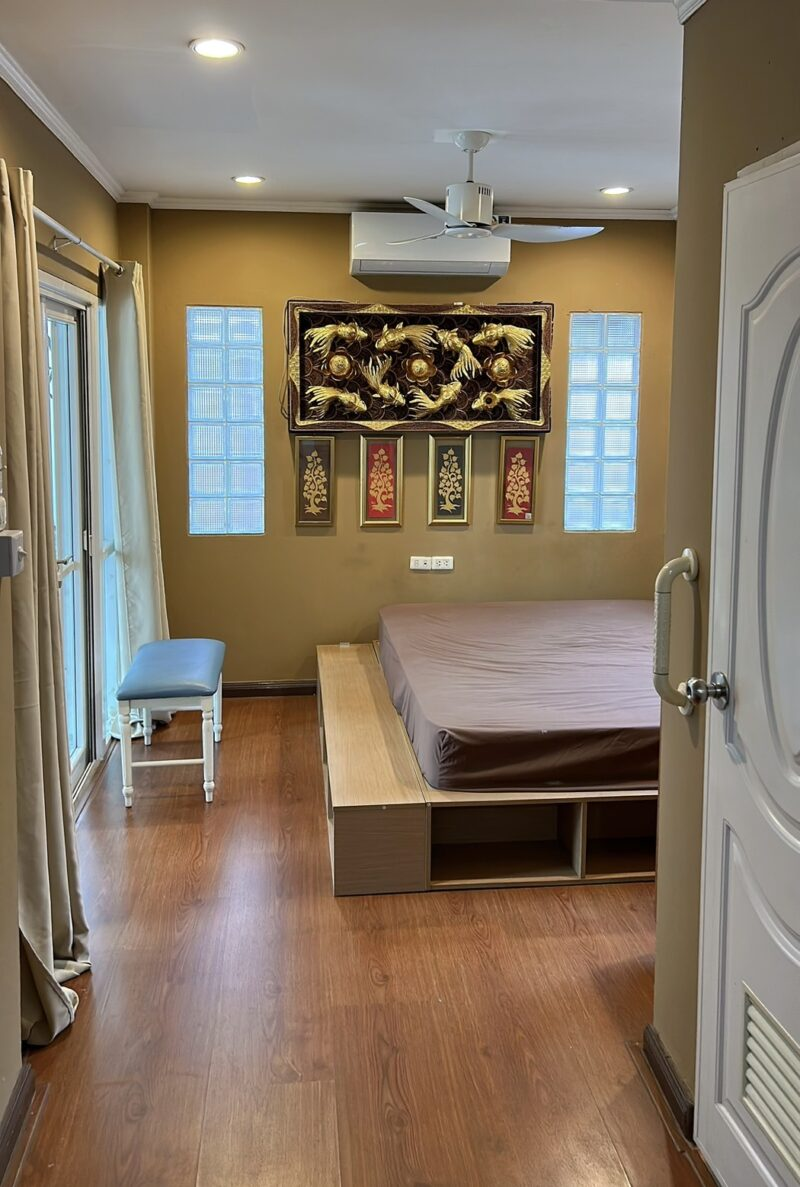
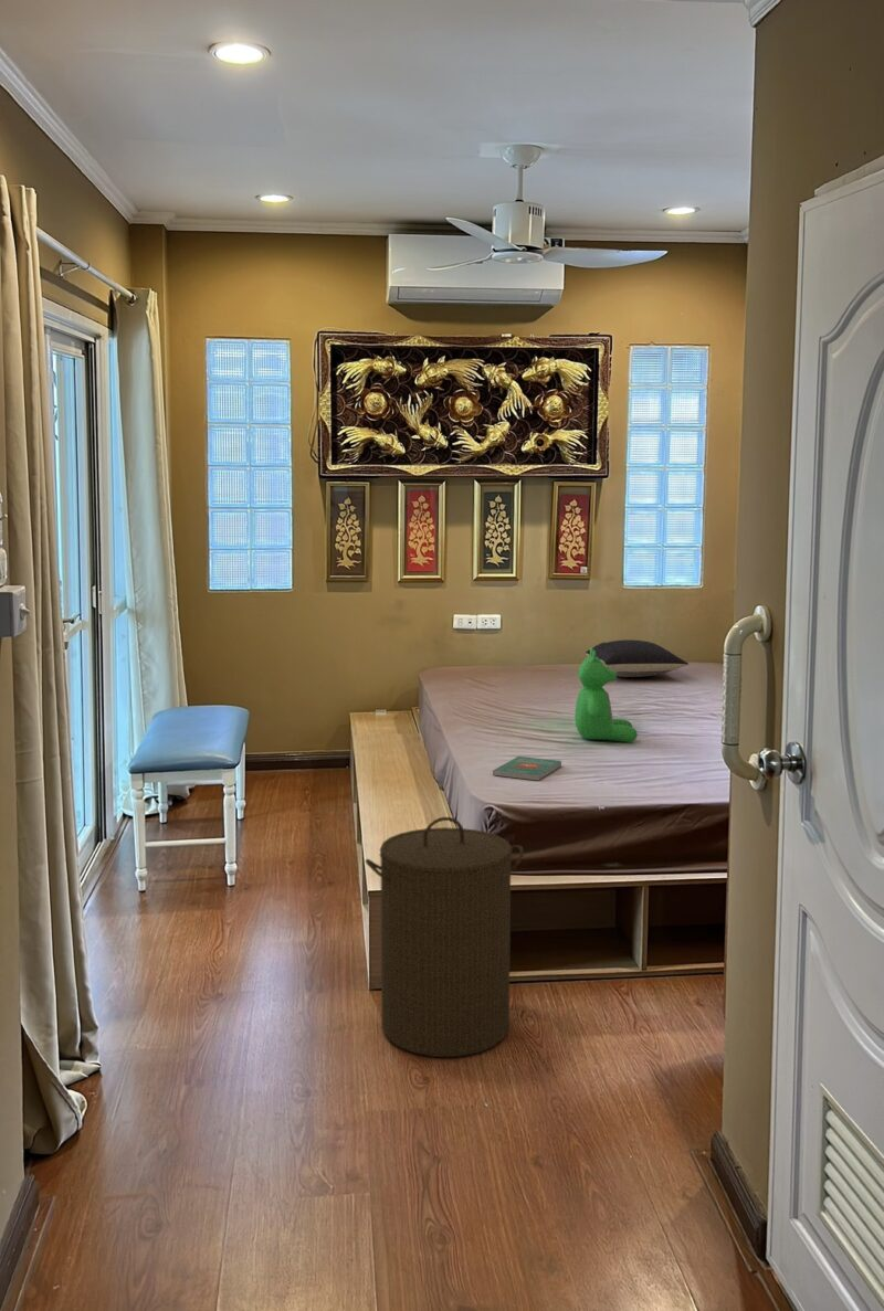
+ teddy bear (606, 694)
+ laundry hamper (445, 922)
+ pillow (634, 658)
+ book (527, 768)
